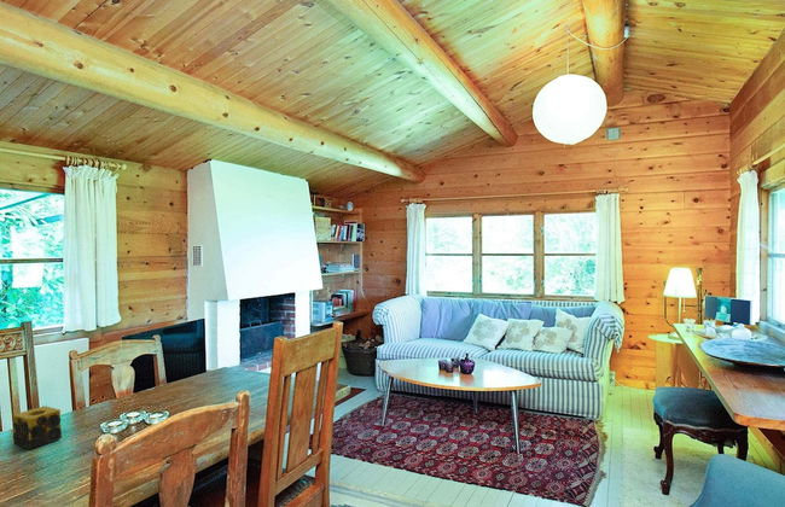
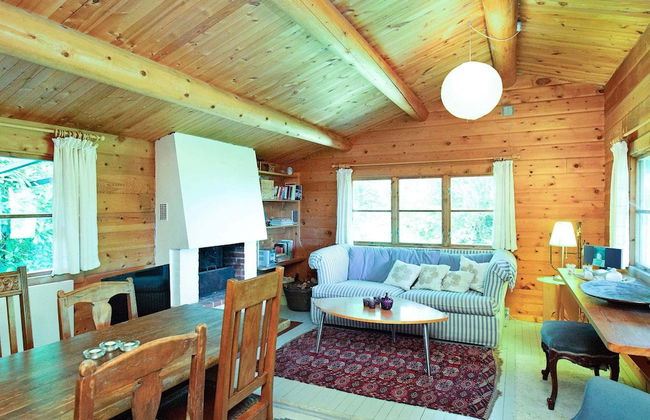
- candle (37, 426)
